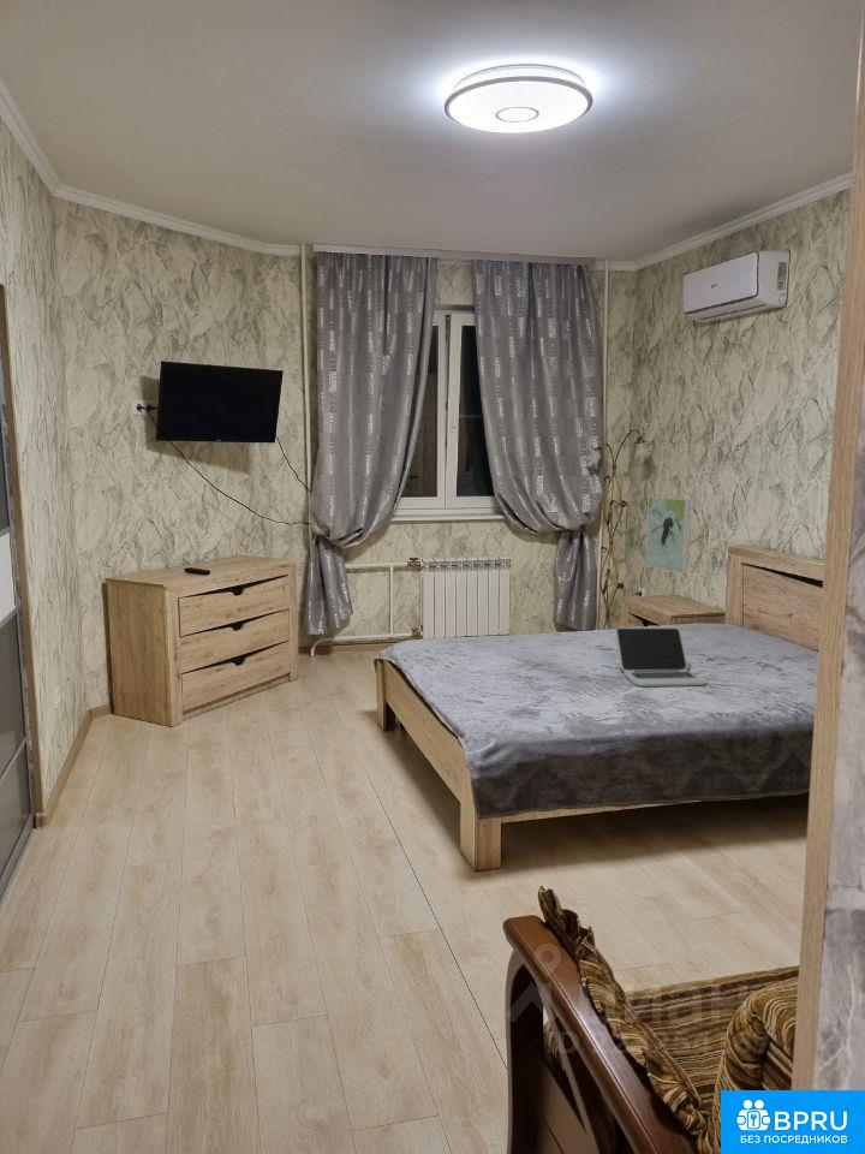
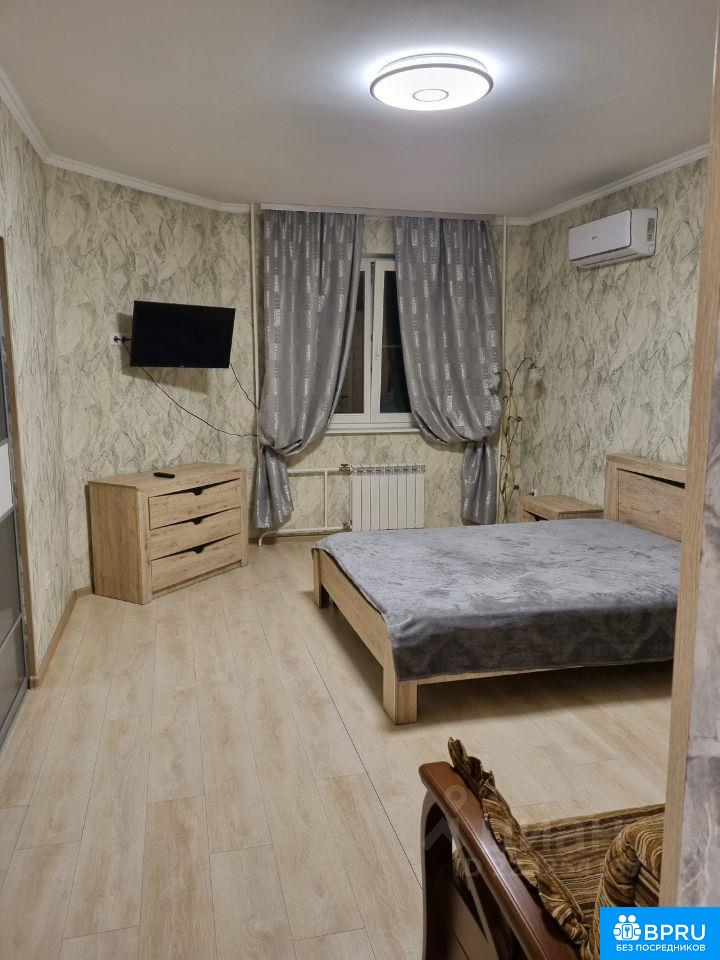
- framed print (667, 534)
- laptop (660, 655)
